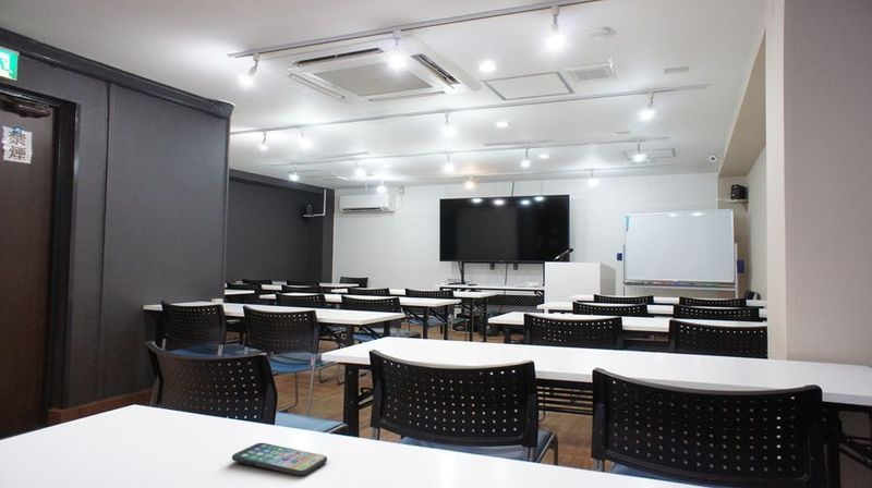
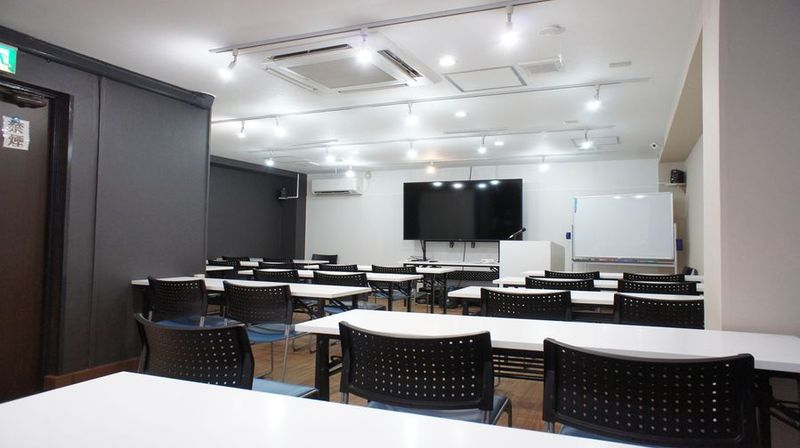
- smartphone (279, 457)
